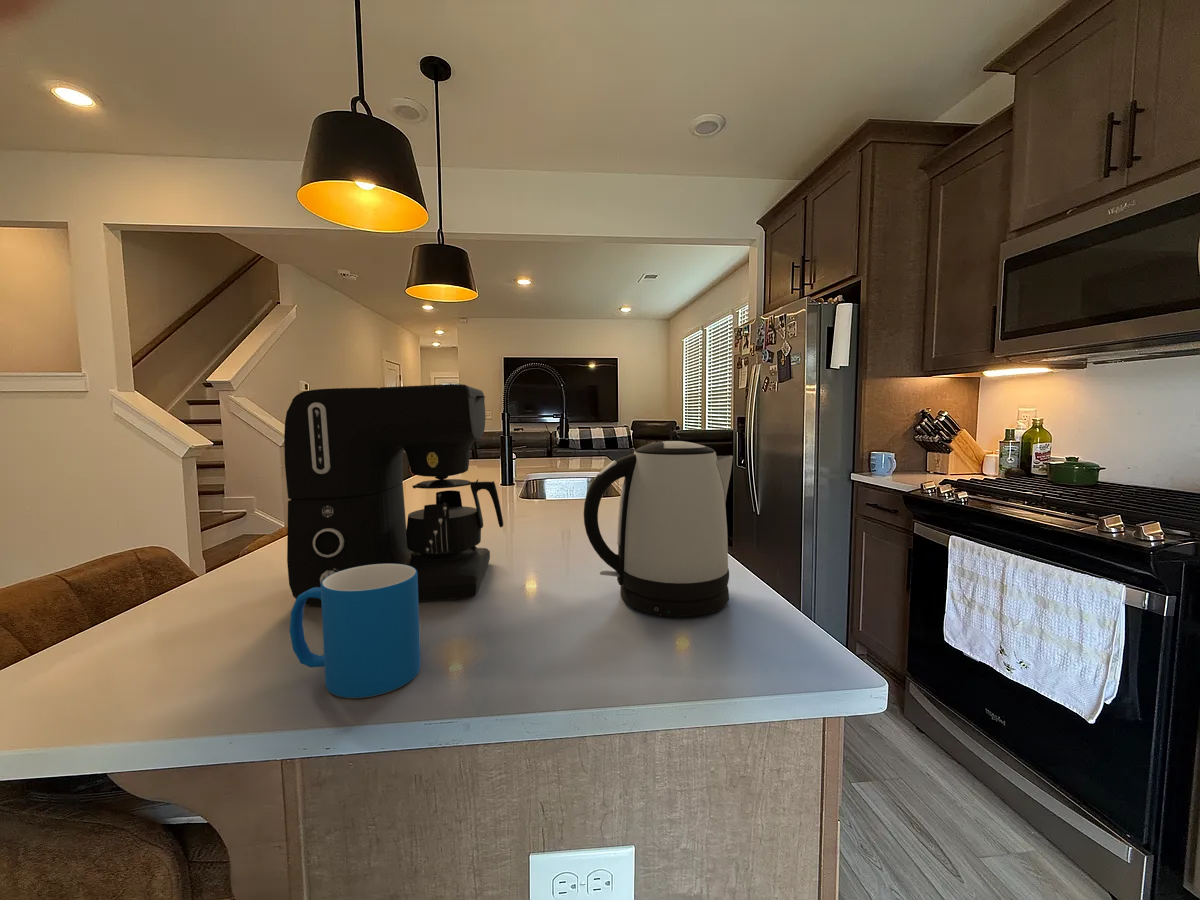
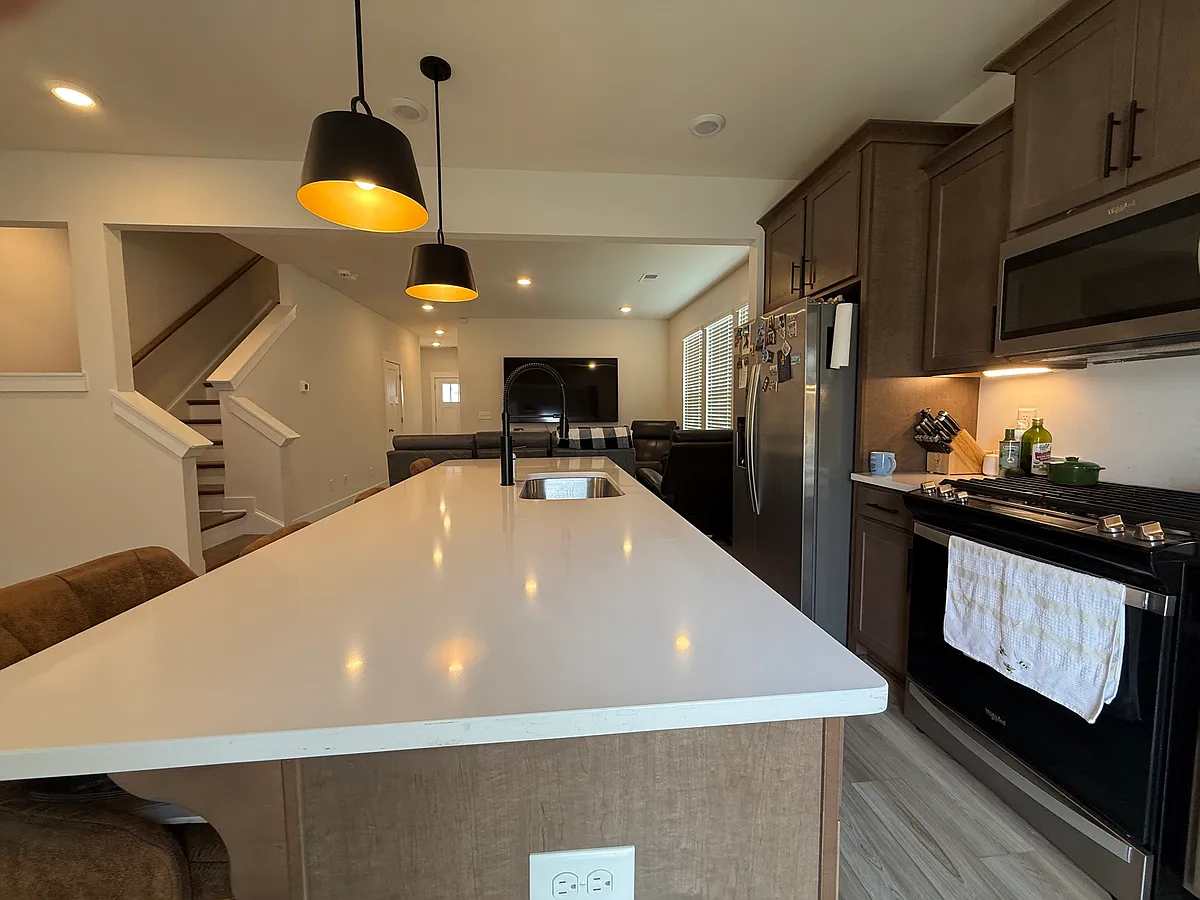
- kettle (658, 520)
- coffee maker (412, 486)
- mug (355, 626)
